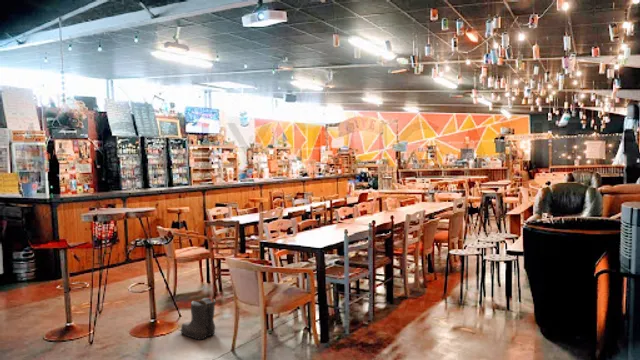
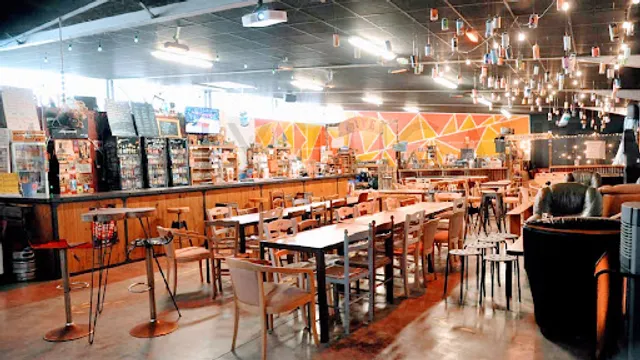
- boots (198, 315)
